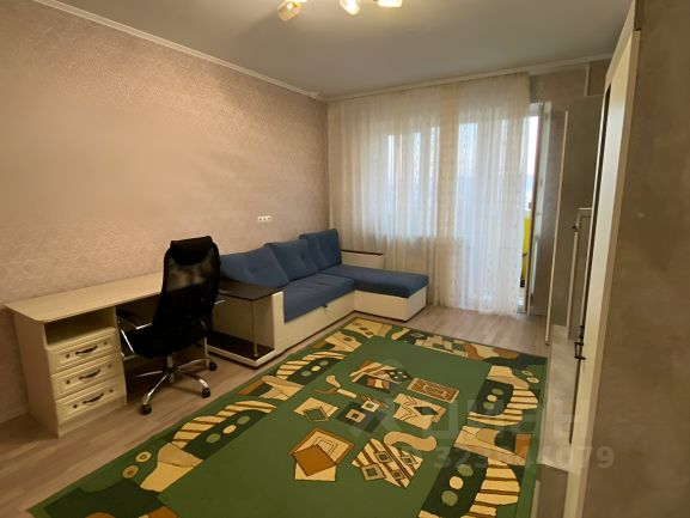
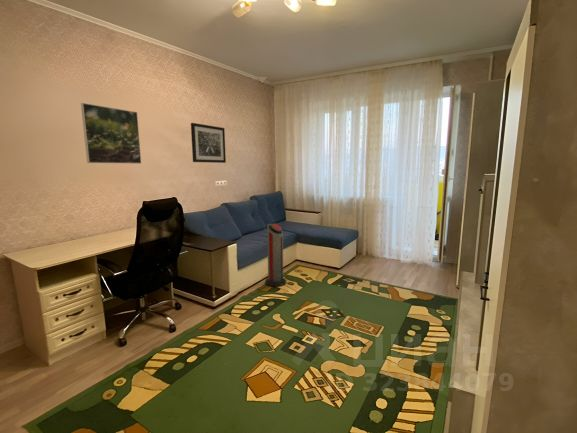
+ air purifier (275, 253)
+ wall art (209, 144)
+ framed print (113, 136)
